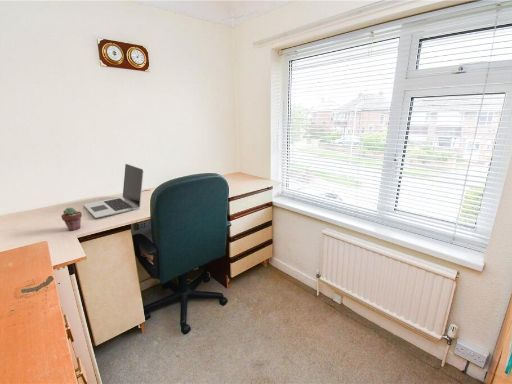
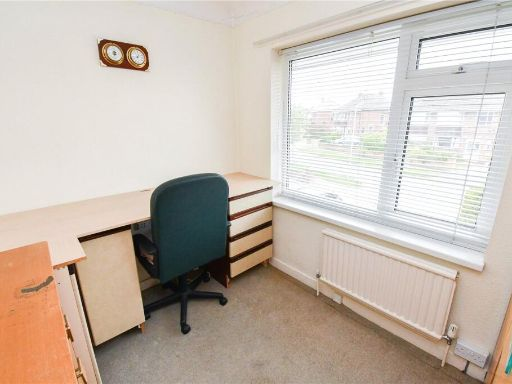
- laptop (113, 198)
- potted succulent (72, 217)
